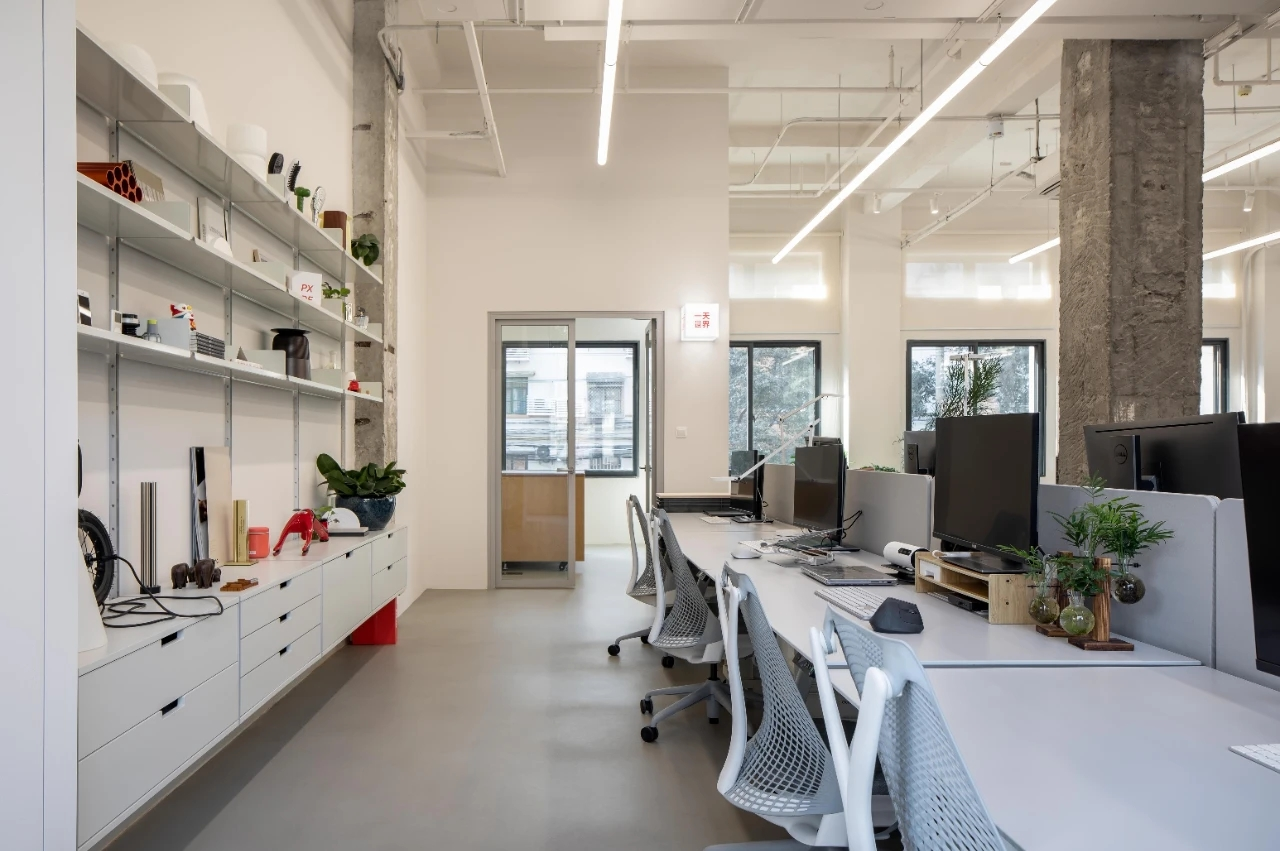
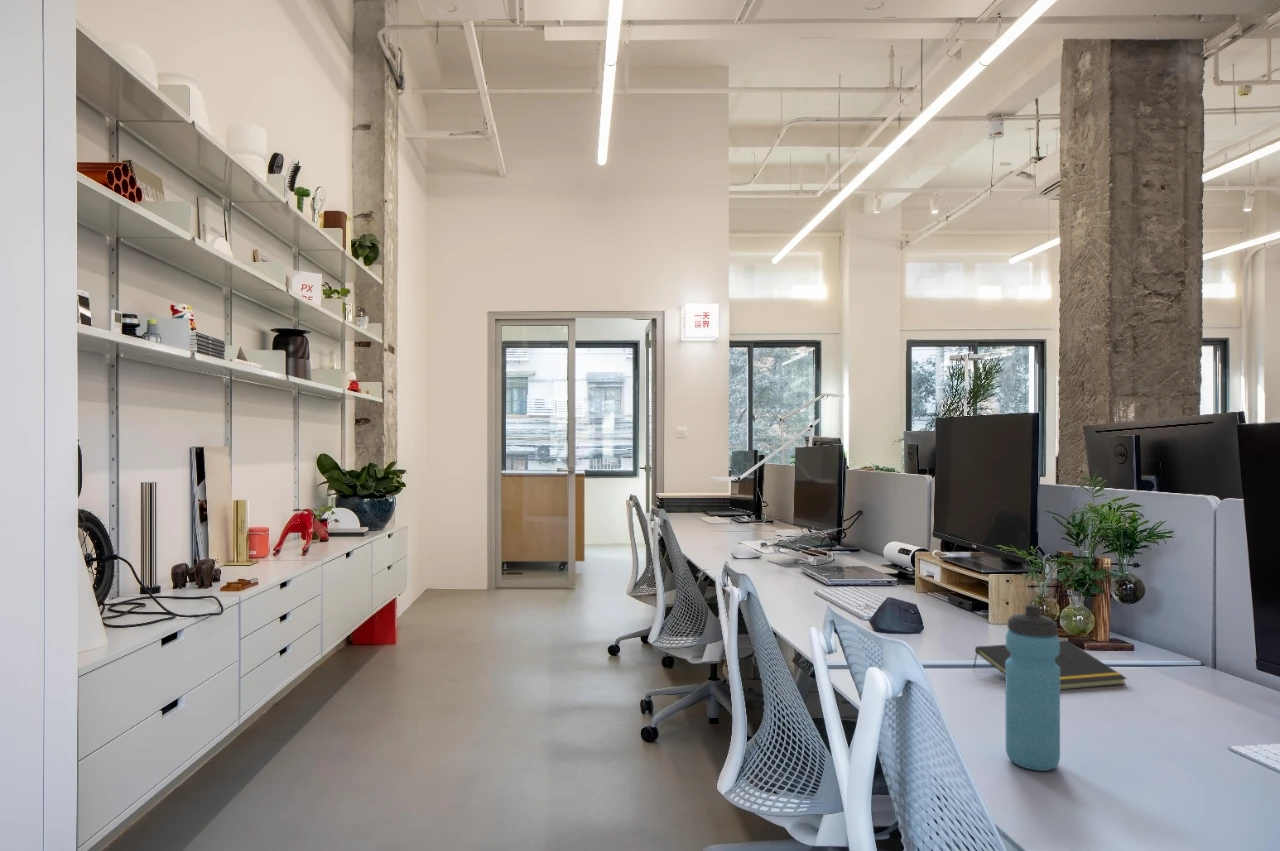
+ notepad (1054, 661)
+ water bottle (1032, 683)
